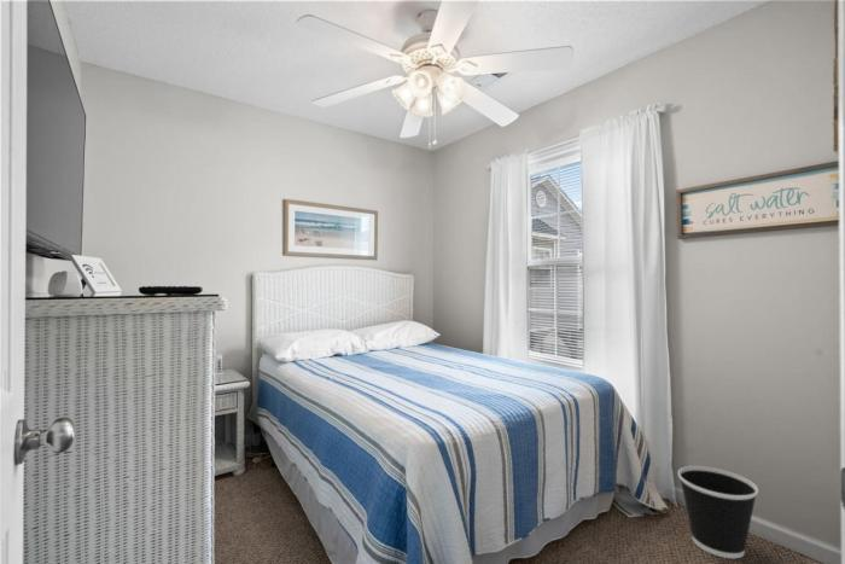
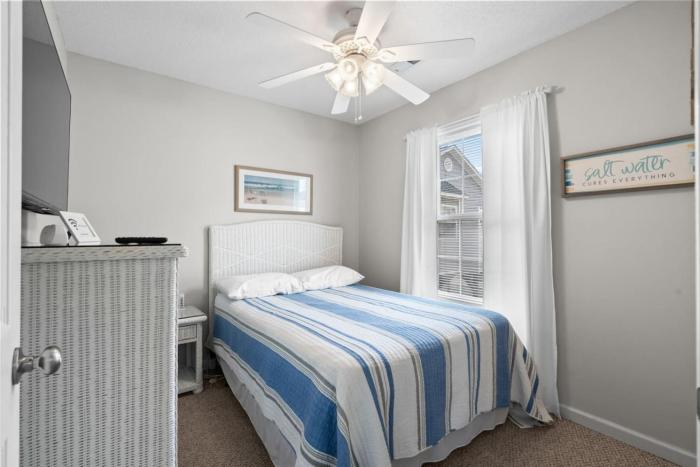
- wastebasket (716, 512)
